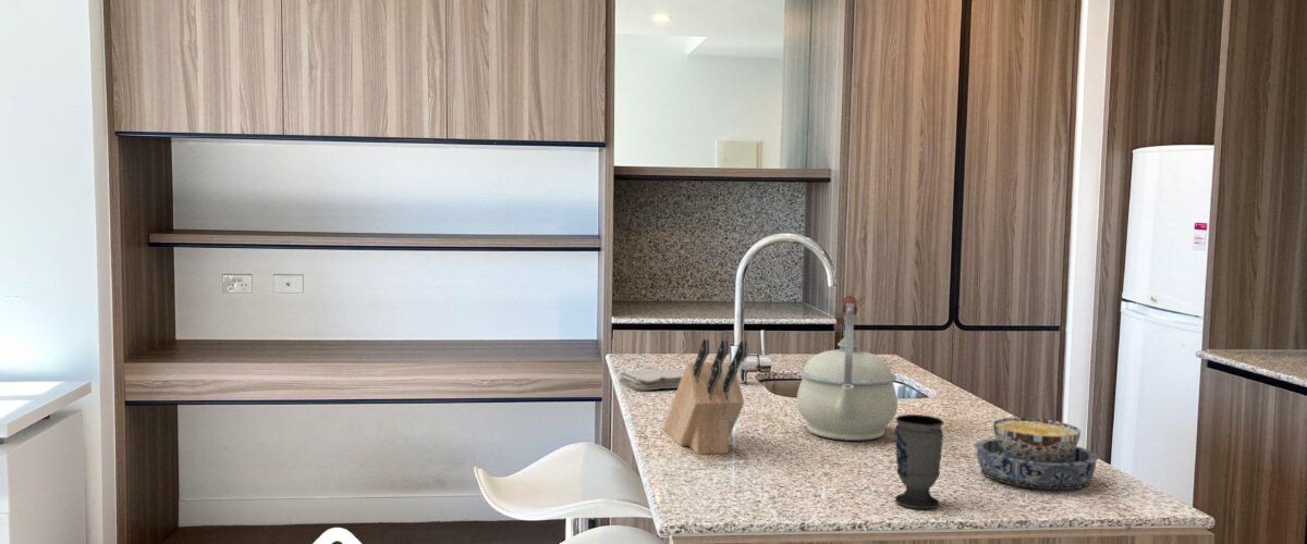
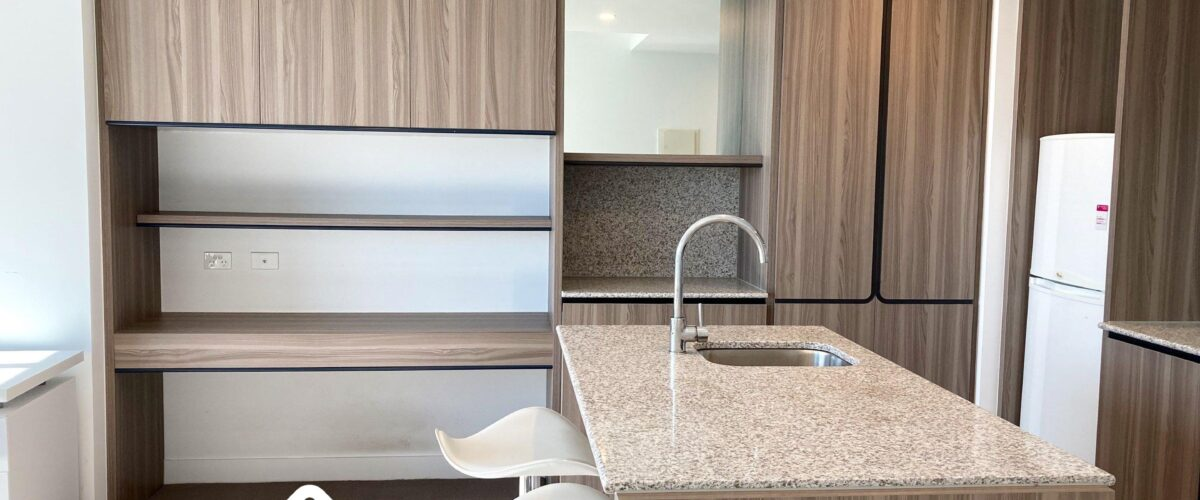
- kettle (847, 367)
- knife block (705, 388)
- washcloth (661, 378)
- bowl (1035, 452)
- cup (917, 460)
